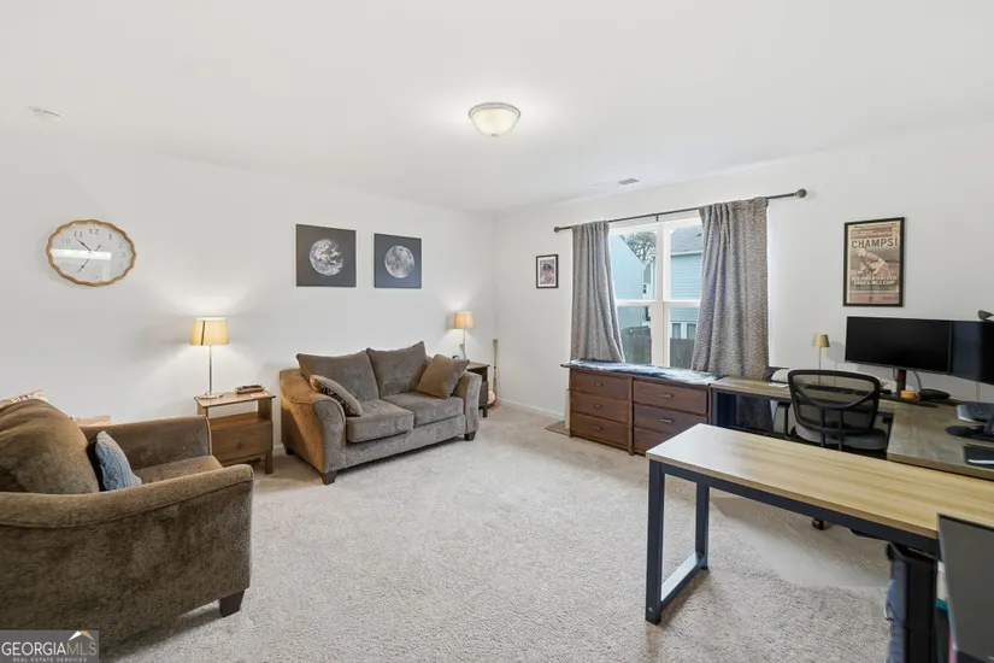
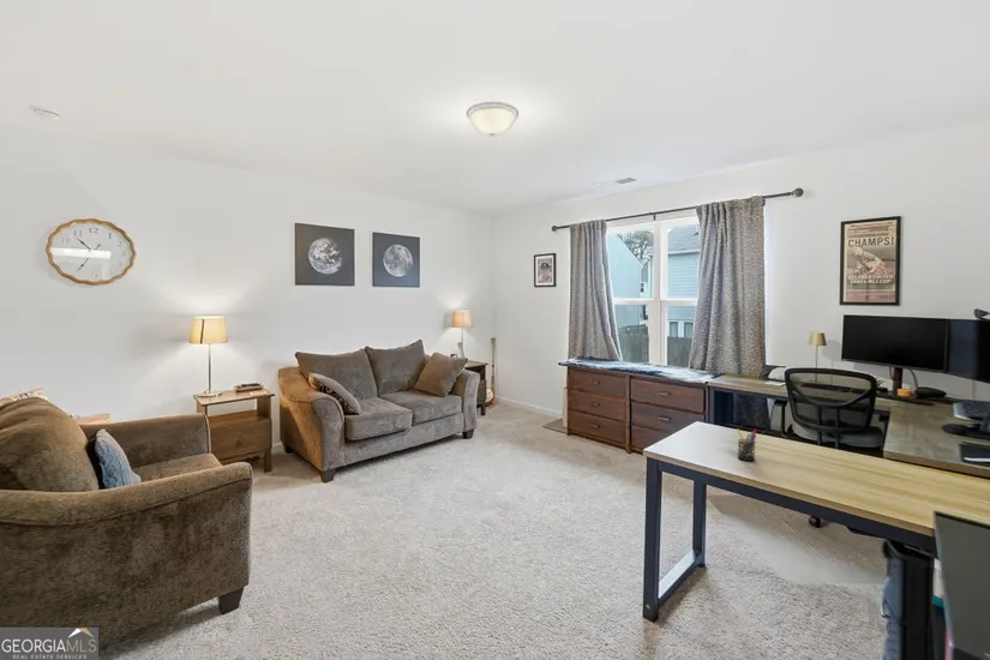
+ pen holder (748, 443)
